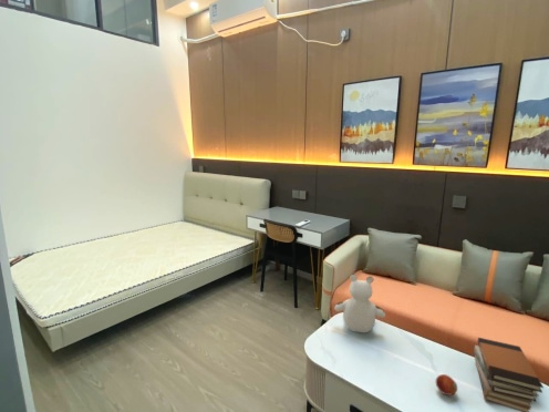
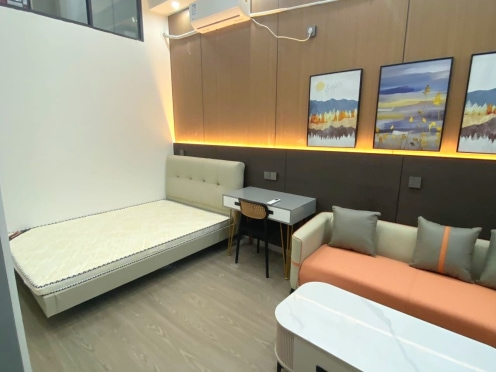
- stuffed animal (360, 299)
- book stack (503, 372)
- fruit (446, 384)
